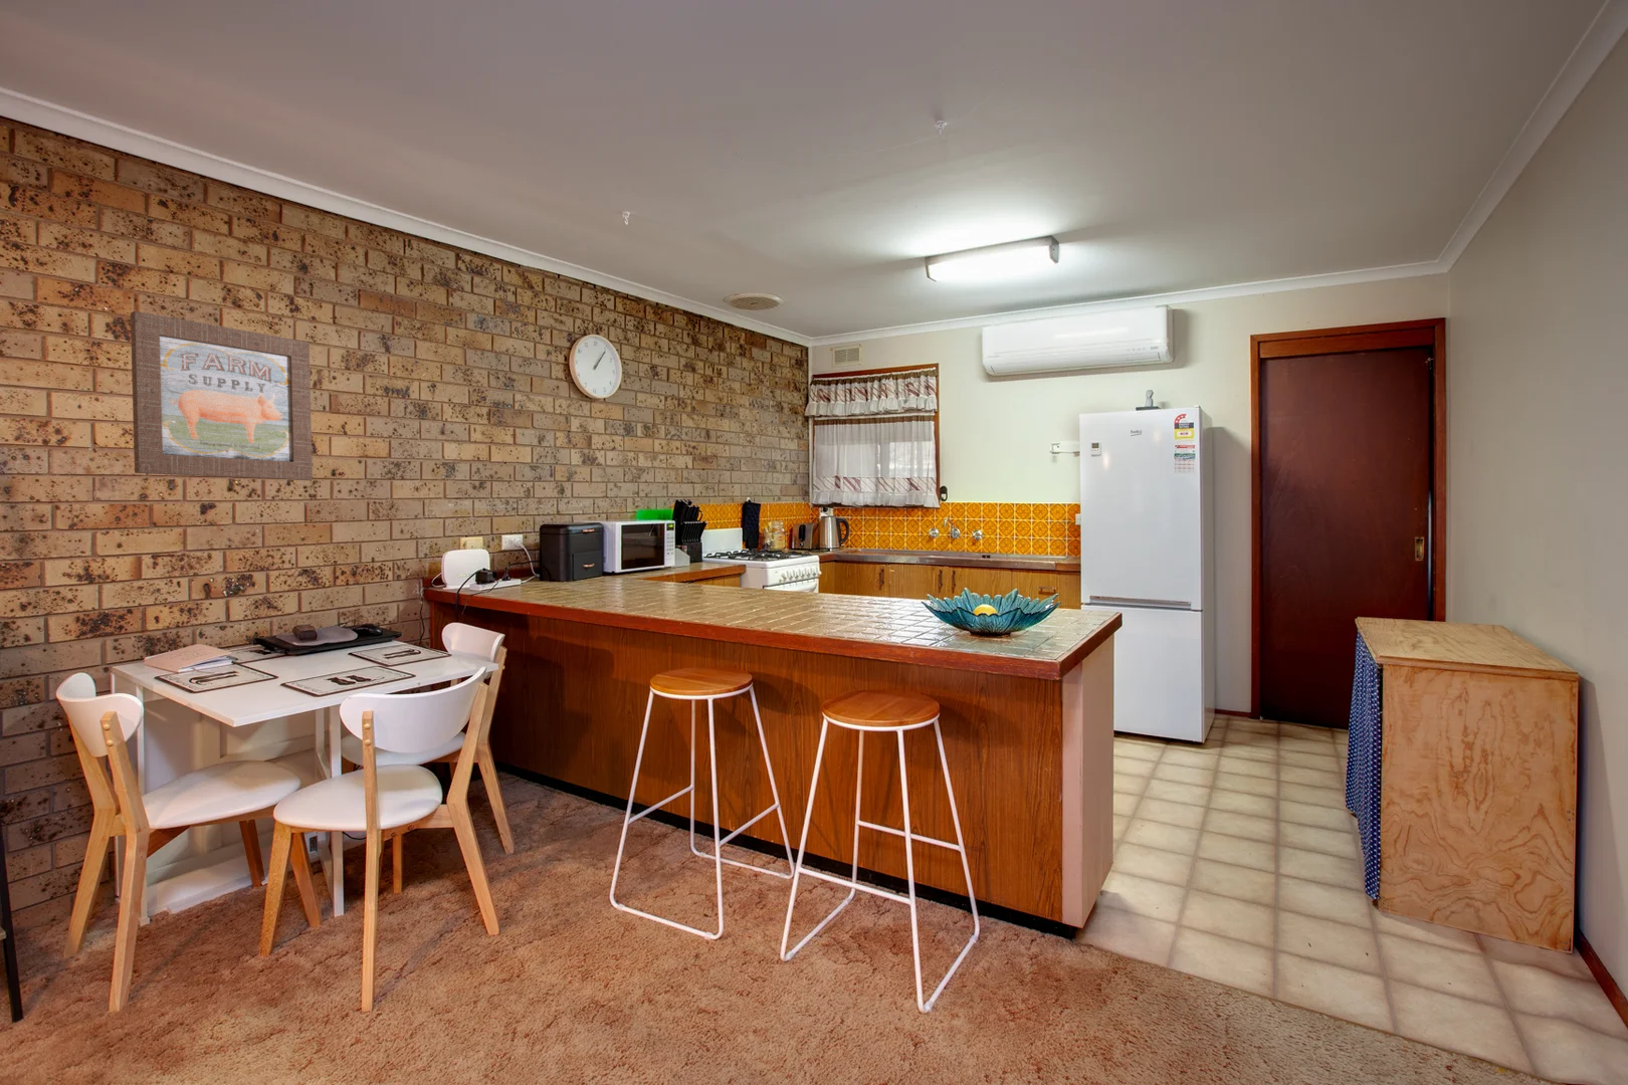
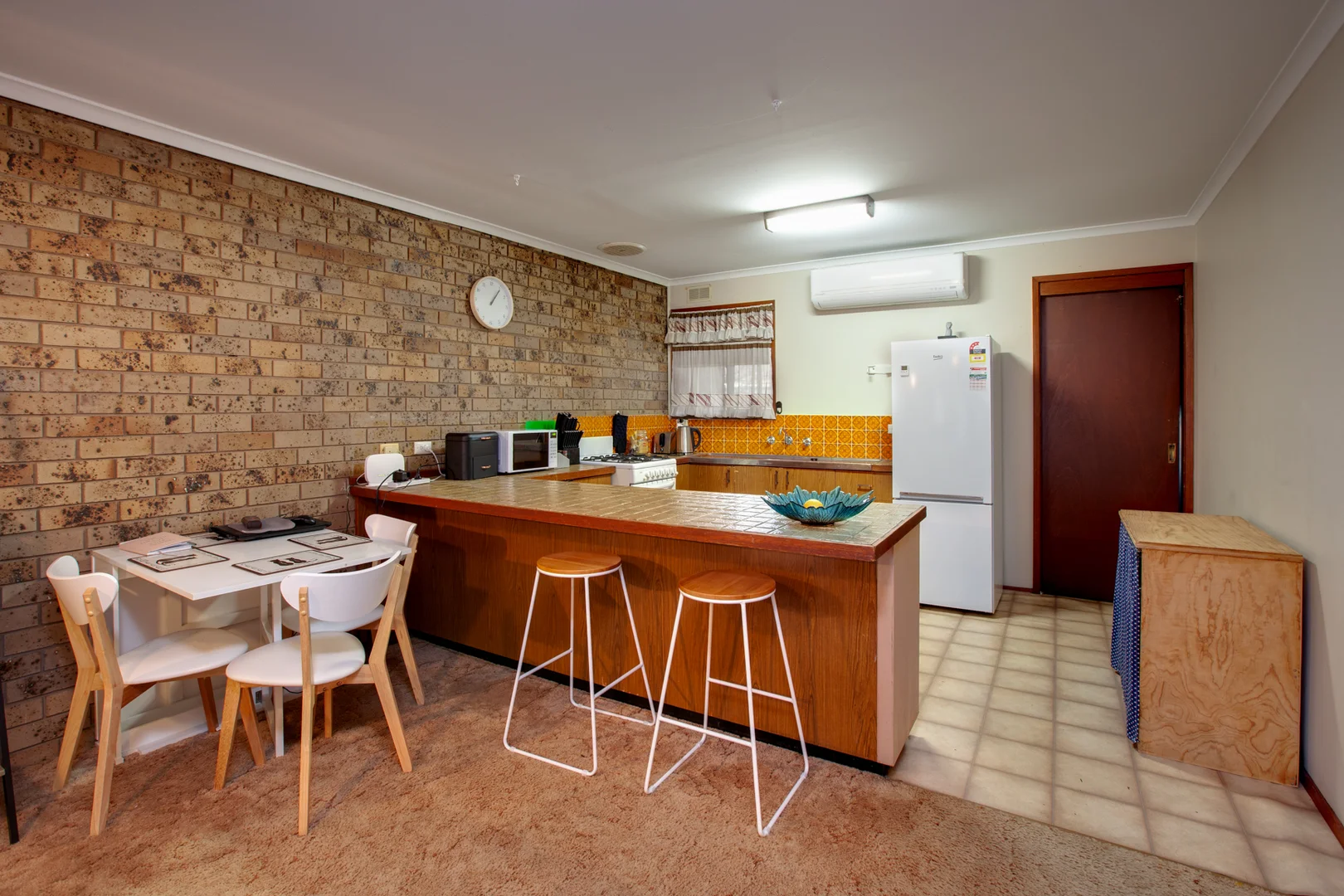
- wall art (228, 402)
